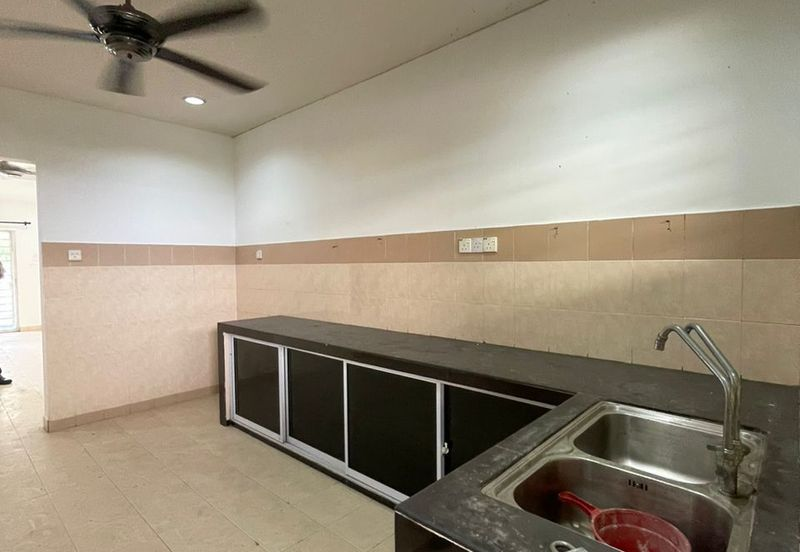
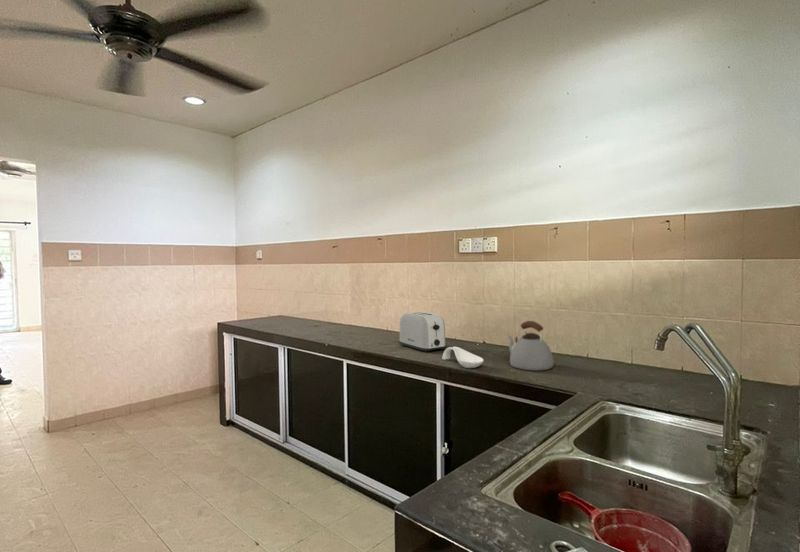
+ kettle (526, 342)
+ toaster (422, 330)
+ spoon rest (461, 356)
